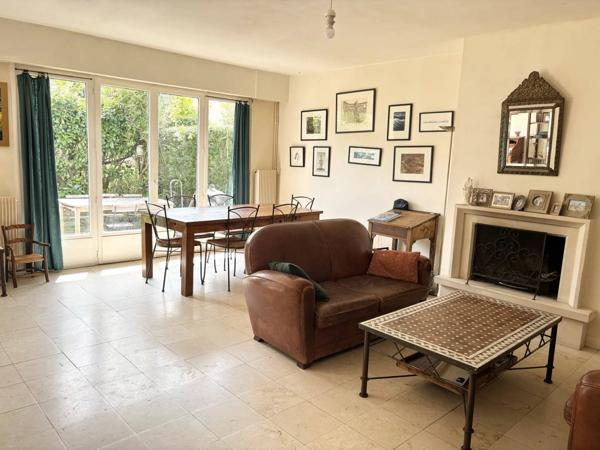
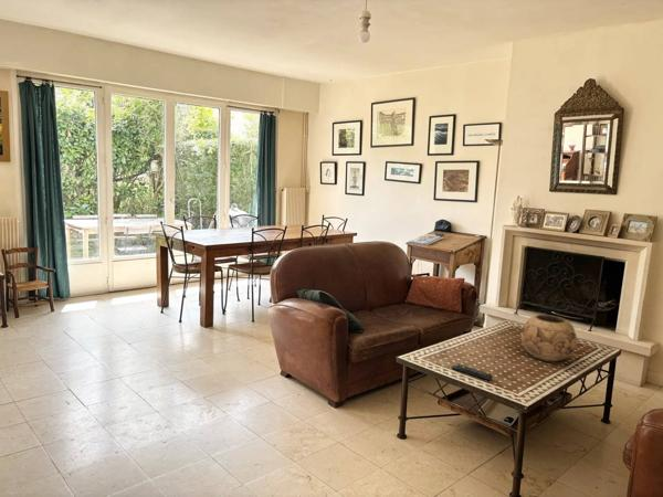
+ decorative bowl (548, 337)
+ remote control (471, 371)
